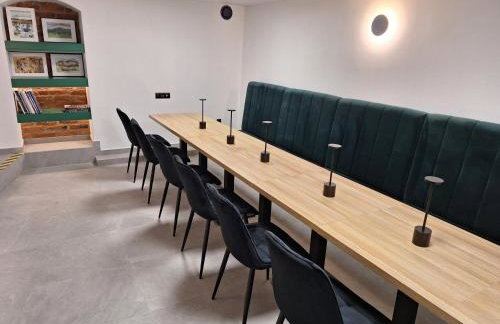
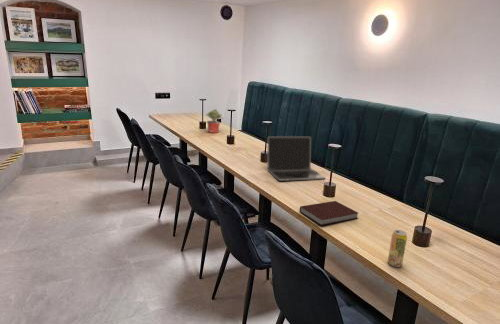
+ notebook (328, 212)
+ beverage can (397, 247)
+ potted plant (214, 120)
+ laptop (295, 157)
